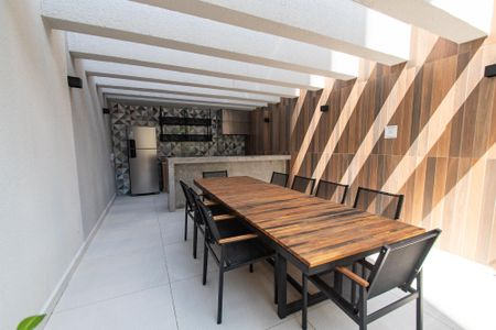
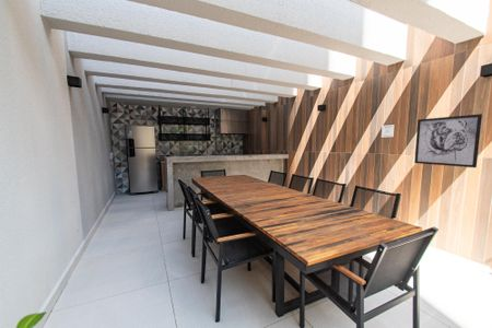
+ wall art (444, 141)
